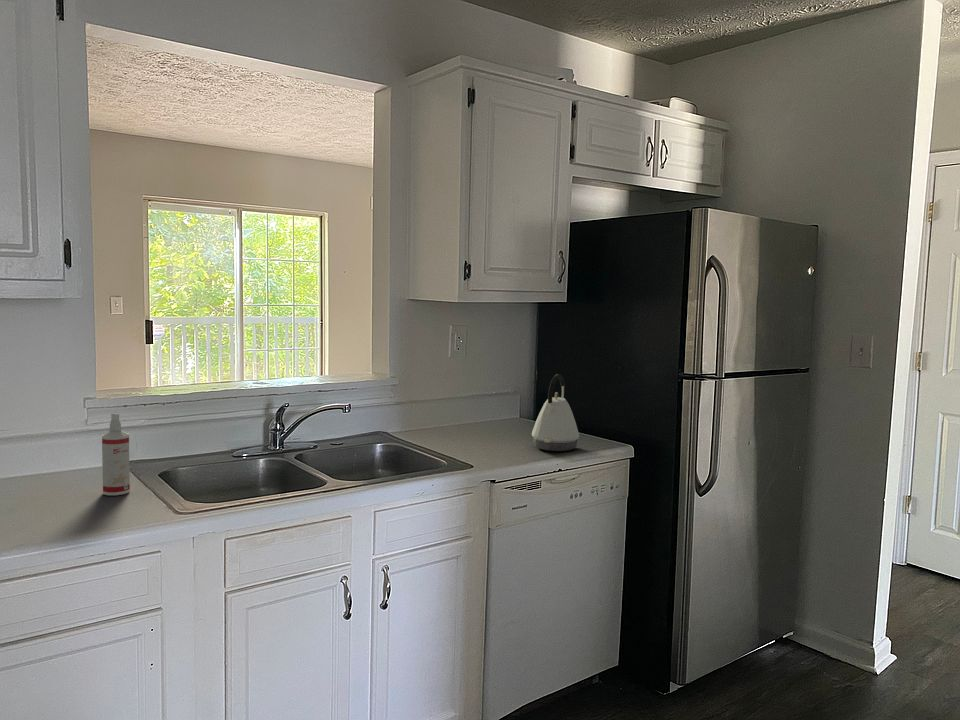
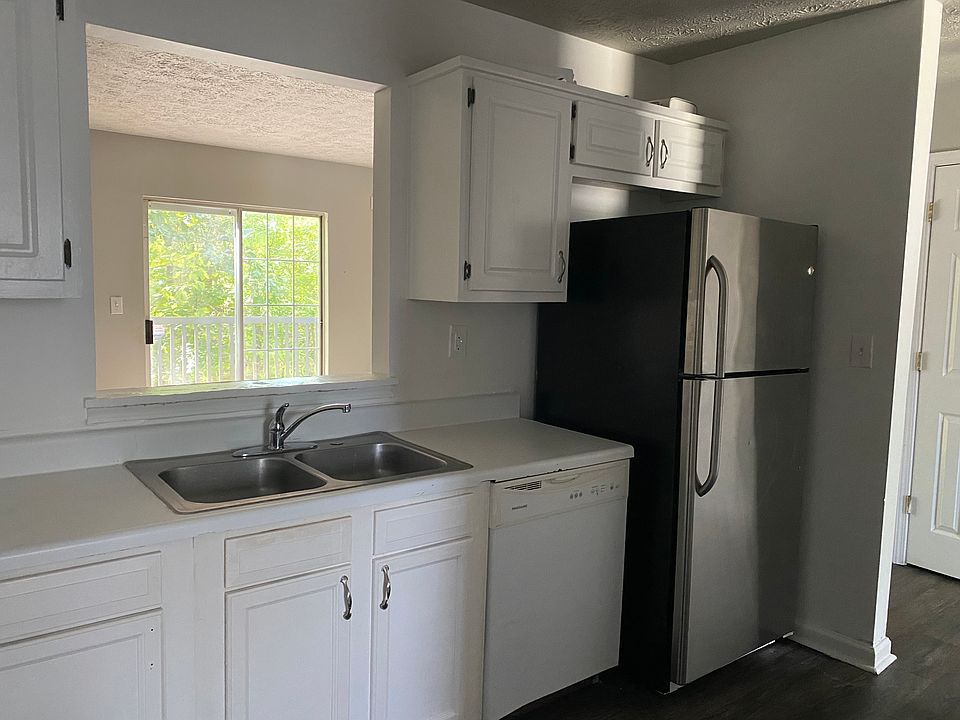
- kettle (556, 410)
- spray bottle (115, 452)
